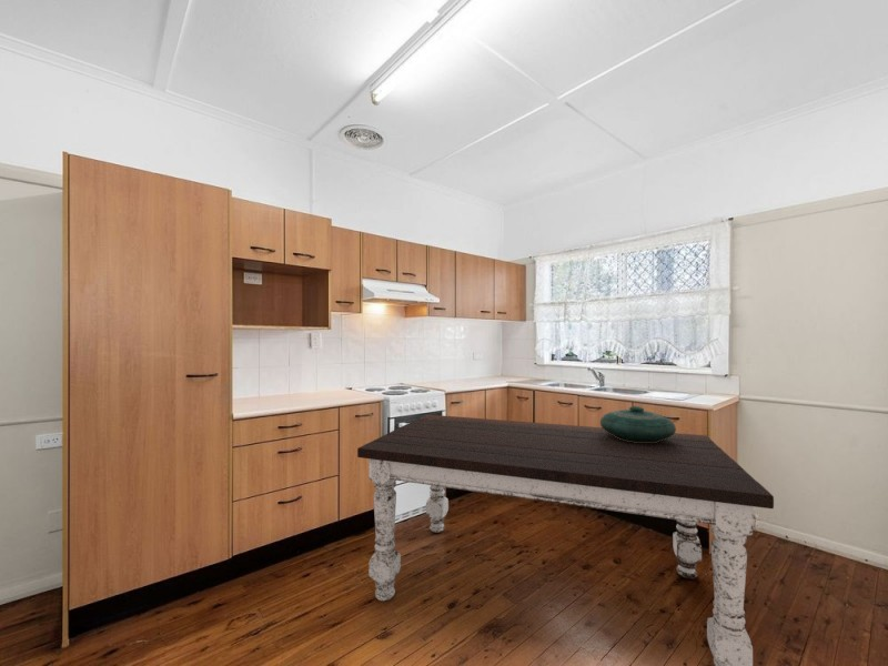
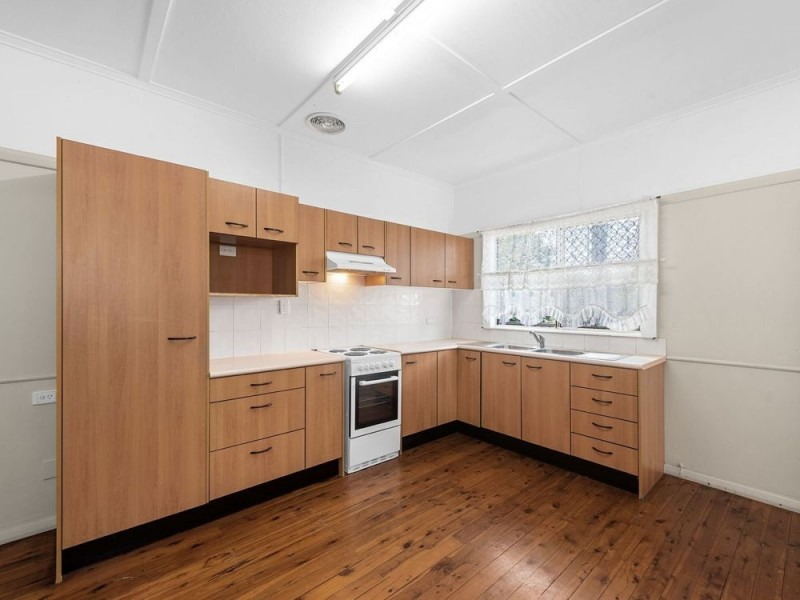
- dining table (545, 501)
- decorative bowl (636, 422)
